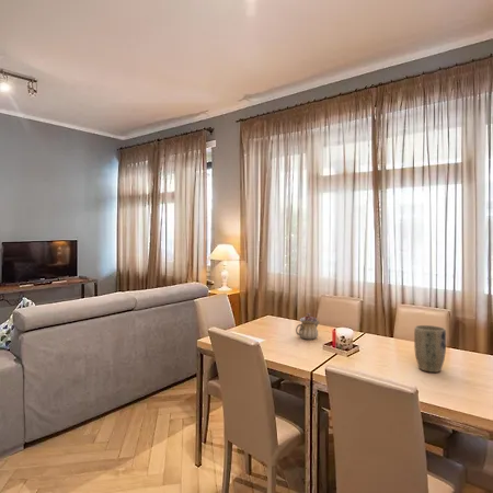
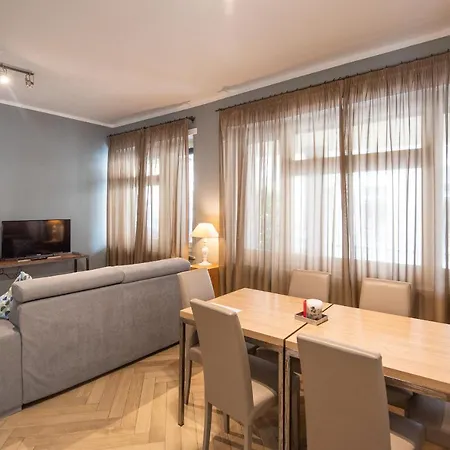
- teapot (307, 324)
- plant pot (429, 348)
